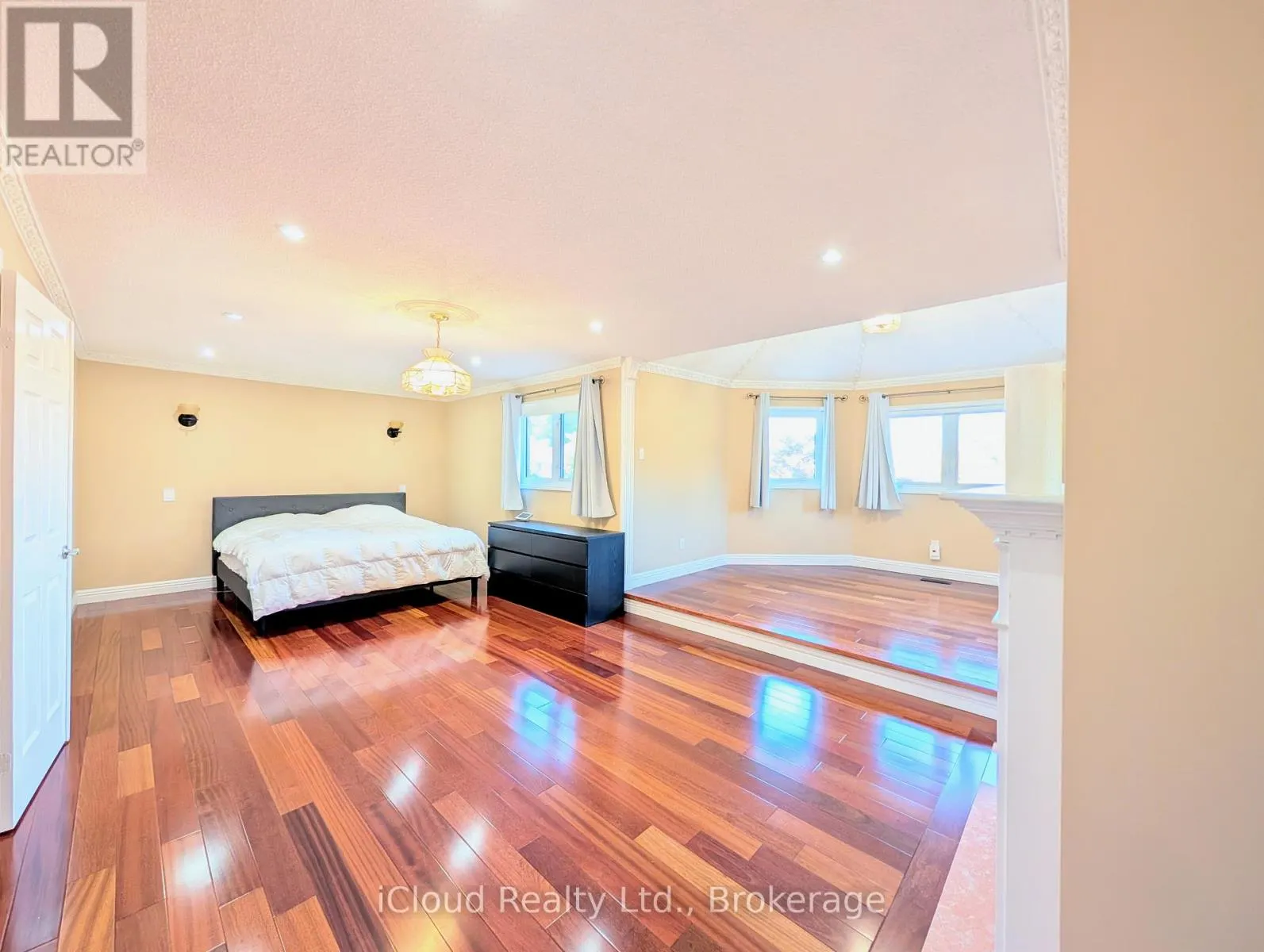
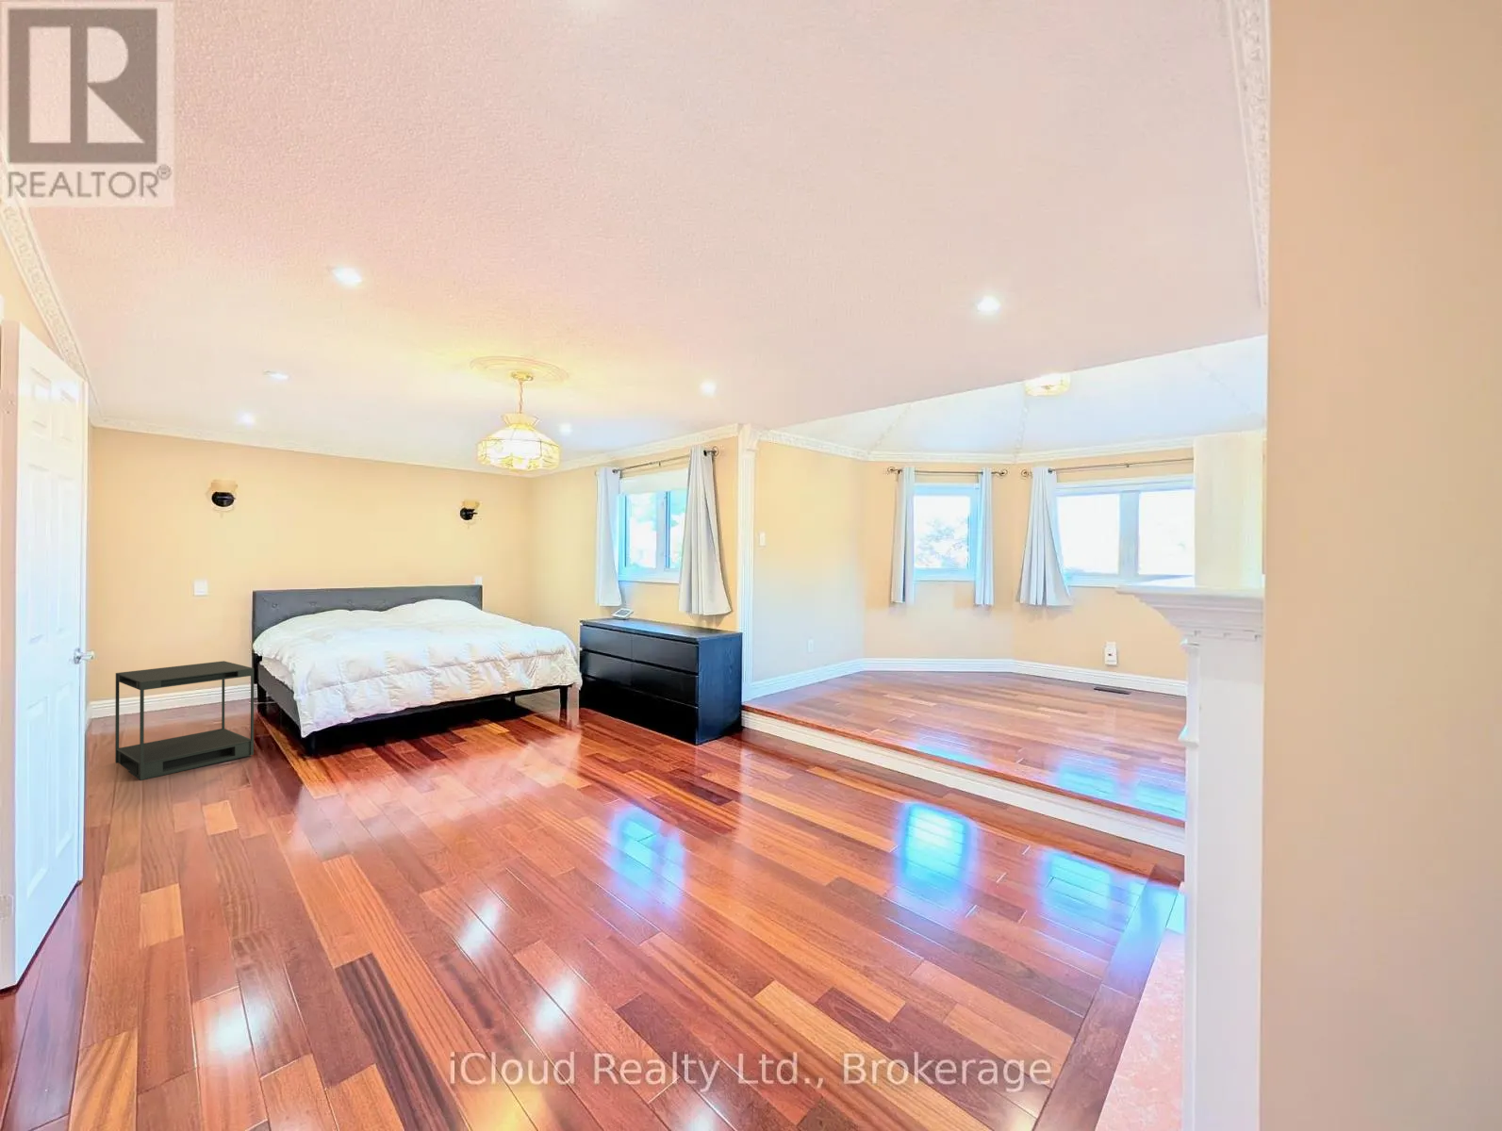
+ side table (189, 734)
